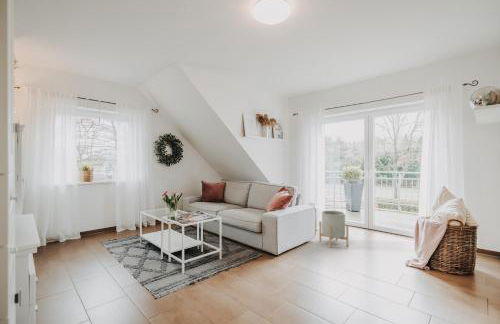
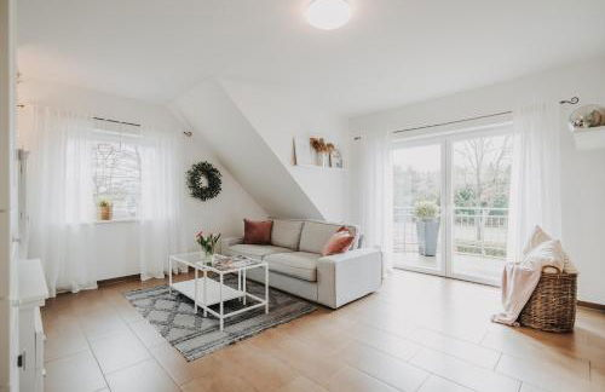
- planter (333, 227)
